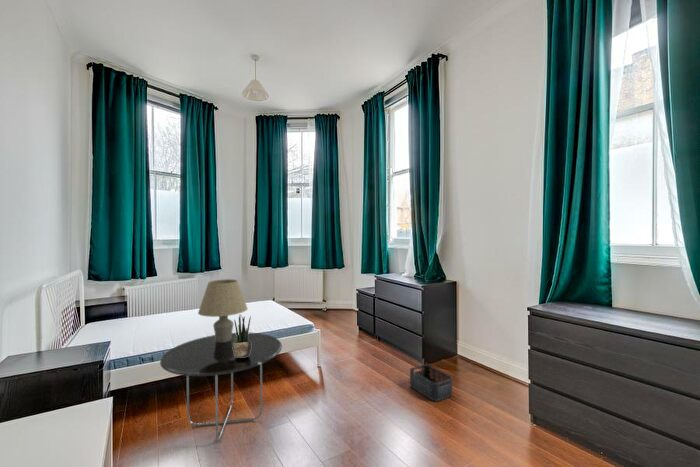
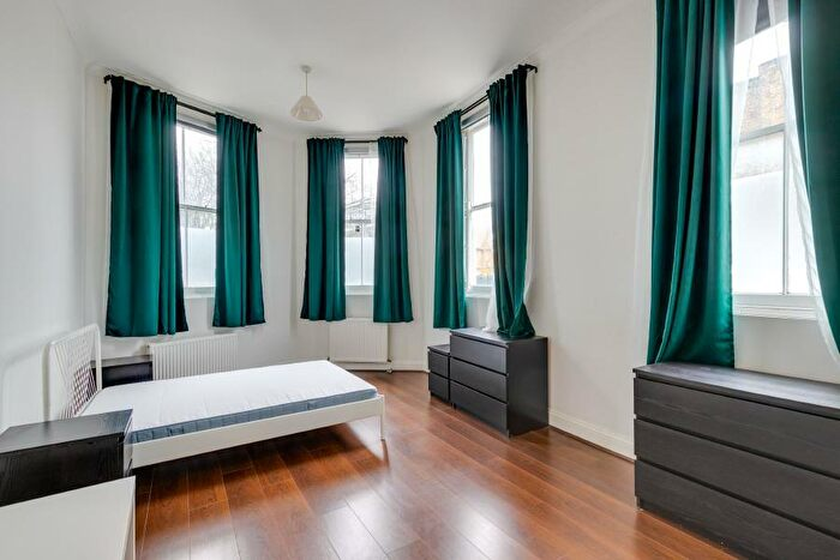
- storage bin (430, 381)
- potted plant (242, 334)
- side table (231, 386)
- table lamp (223, 310)
